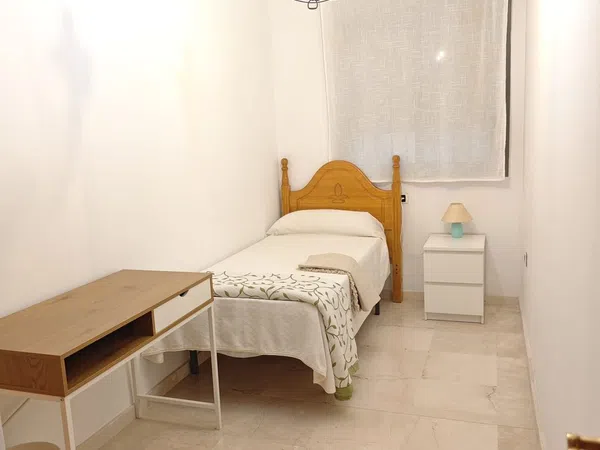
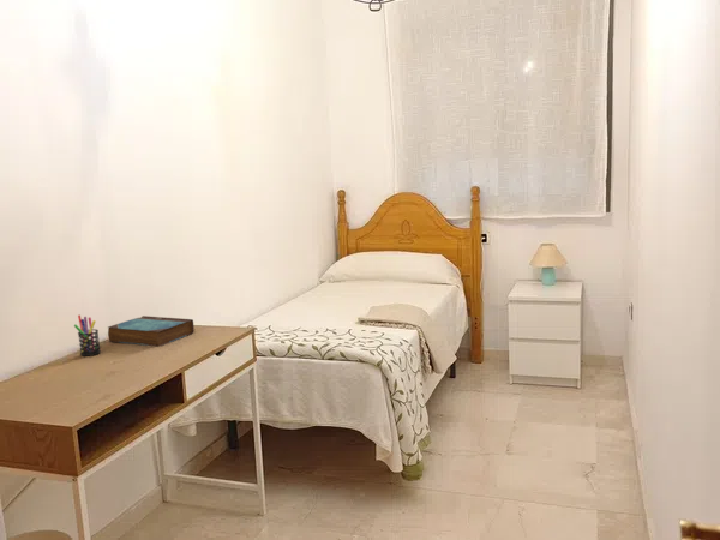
+ pen holder (85, 335)
+ book (150, 330)
